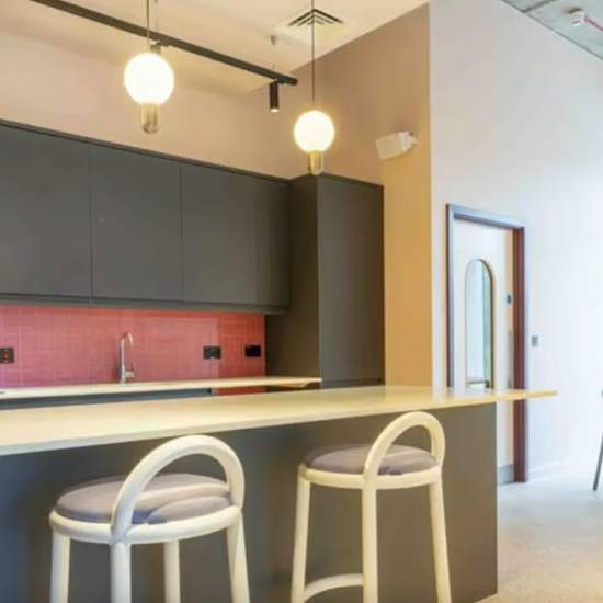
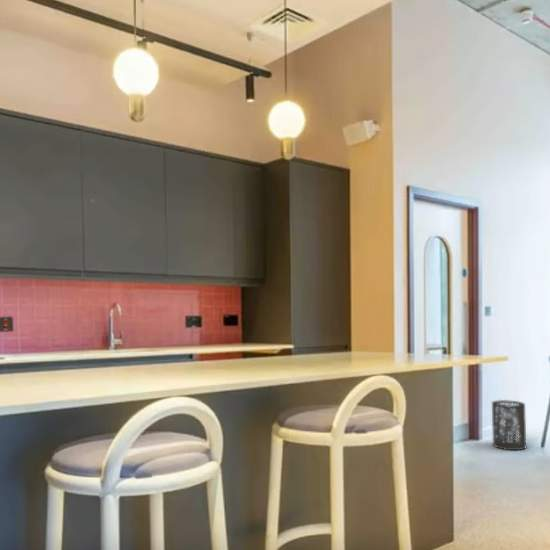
+ trash can (508, 424)
